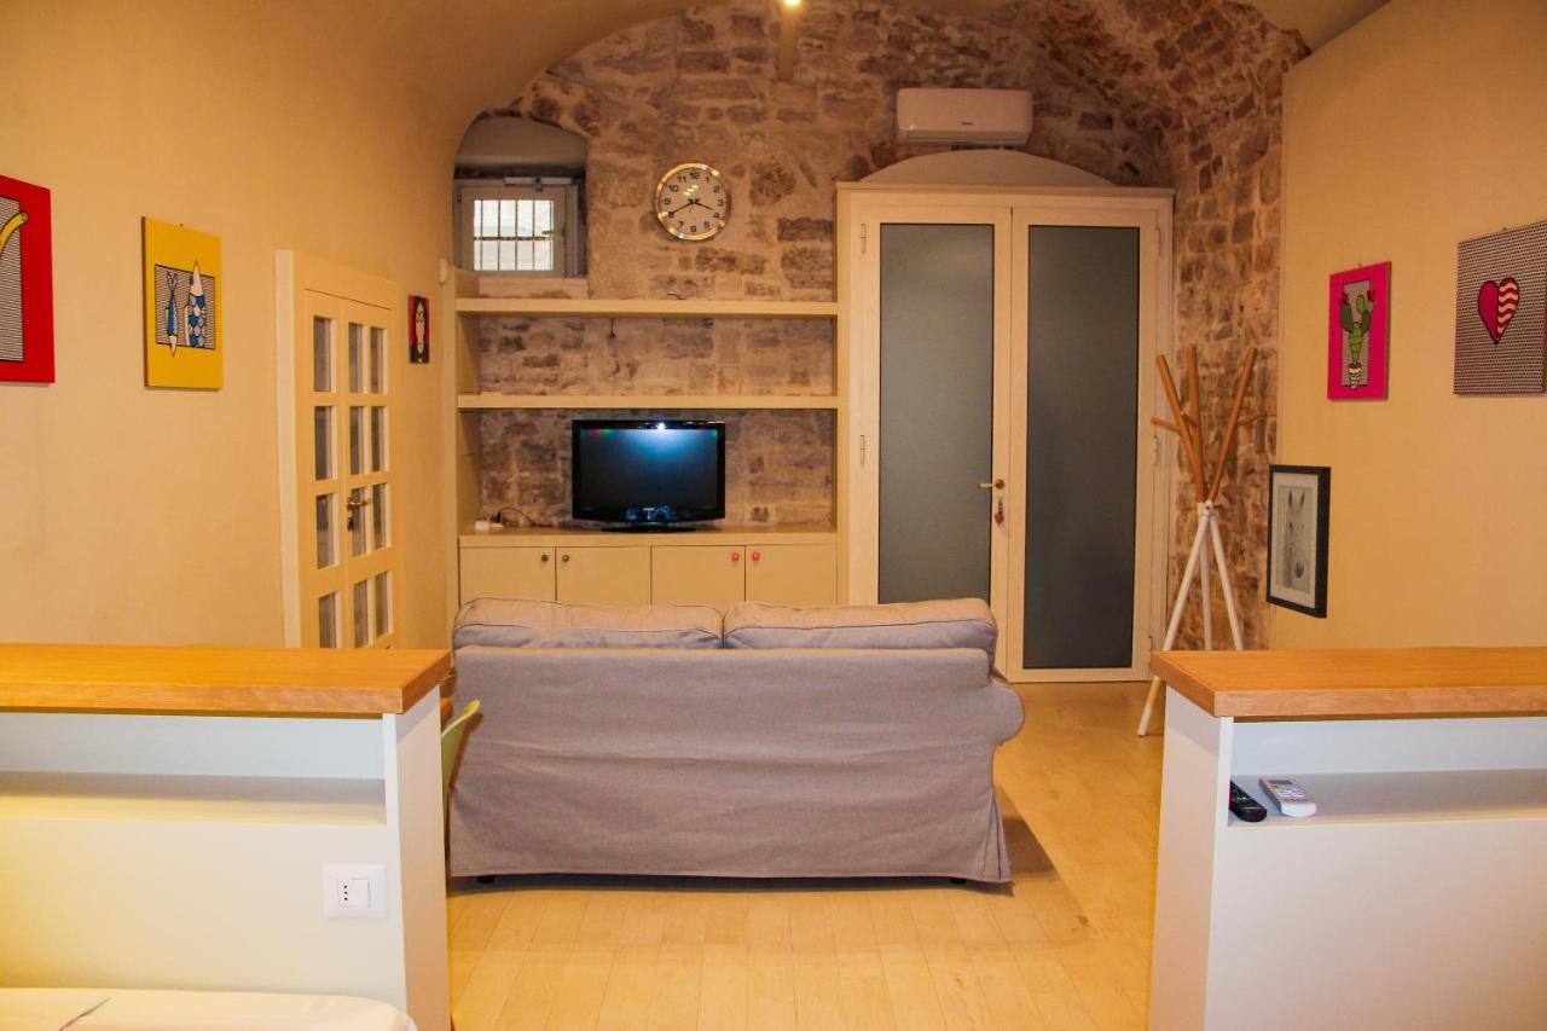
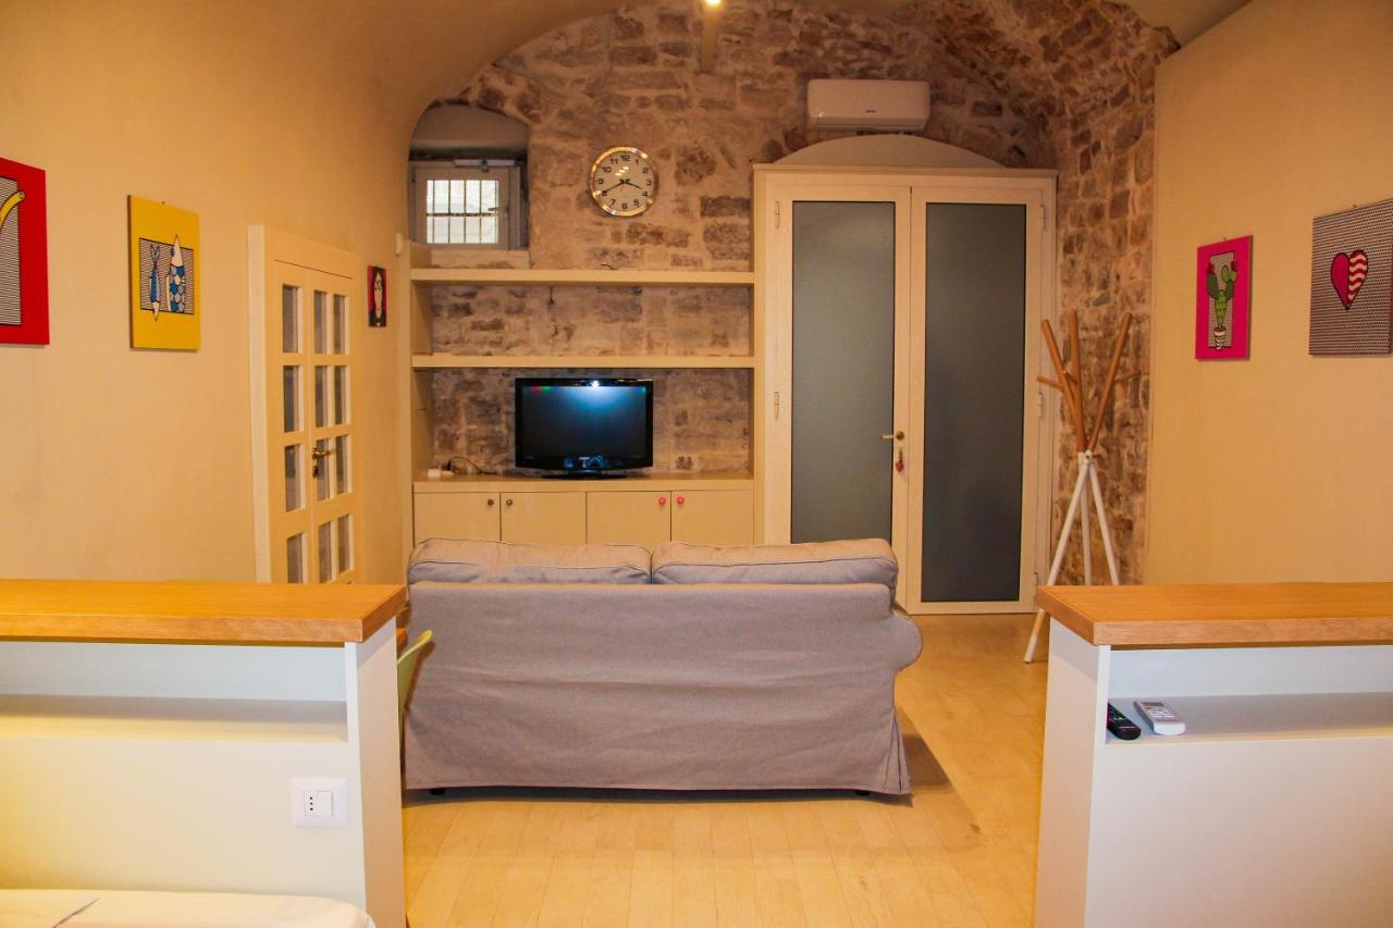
- wall art (1296, 538)
